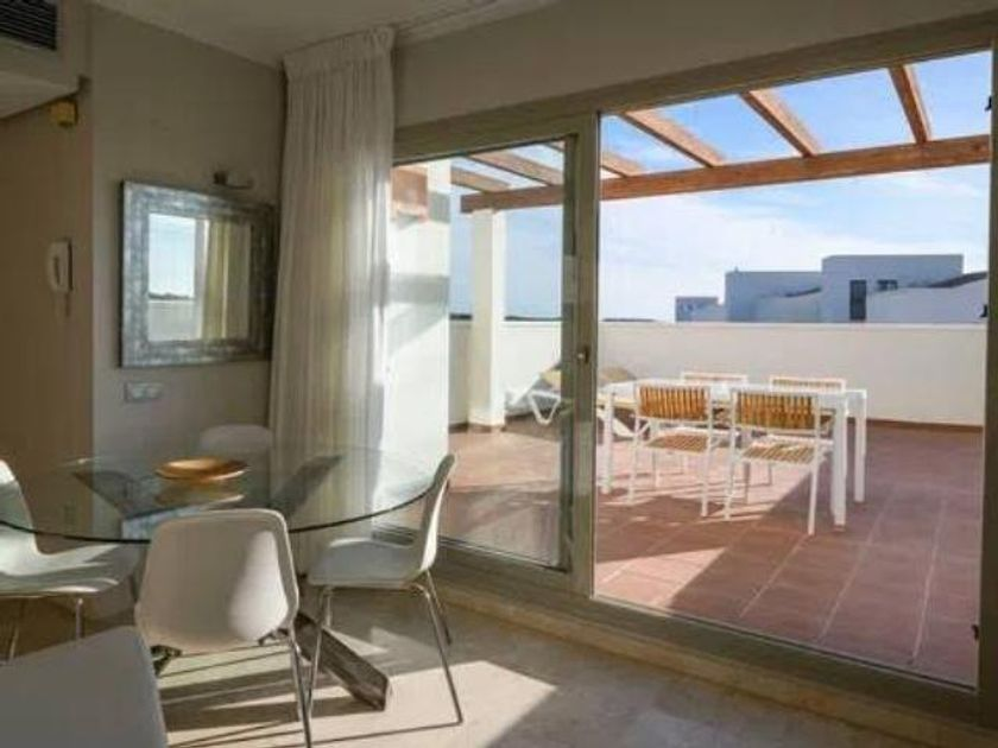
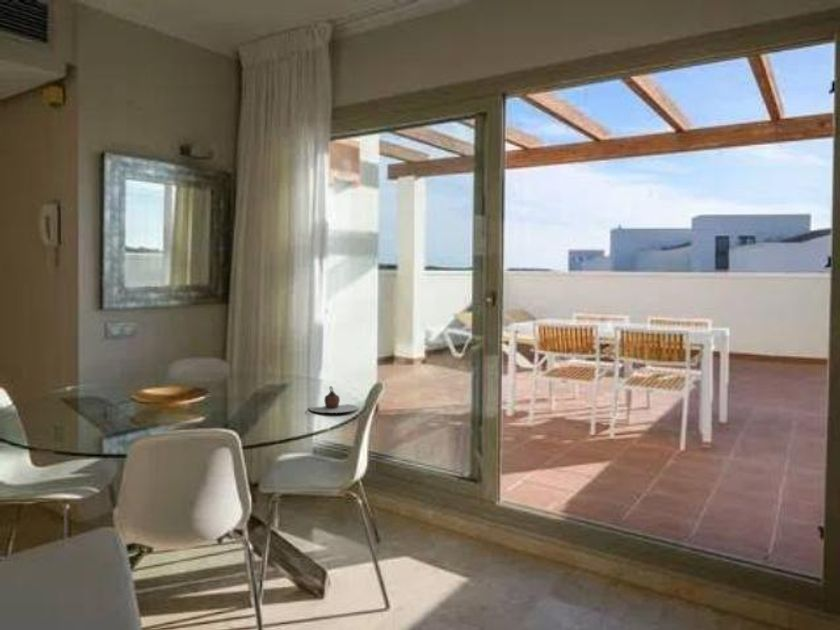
+ teapot (333, 397)
